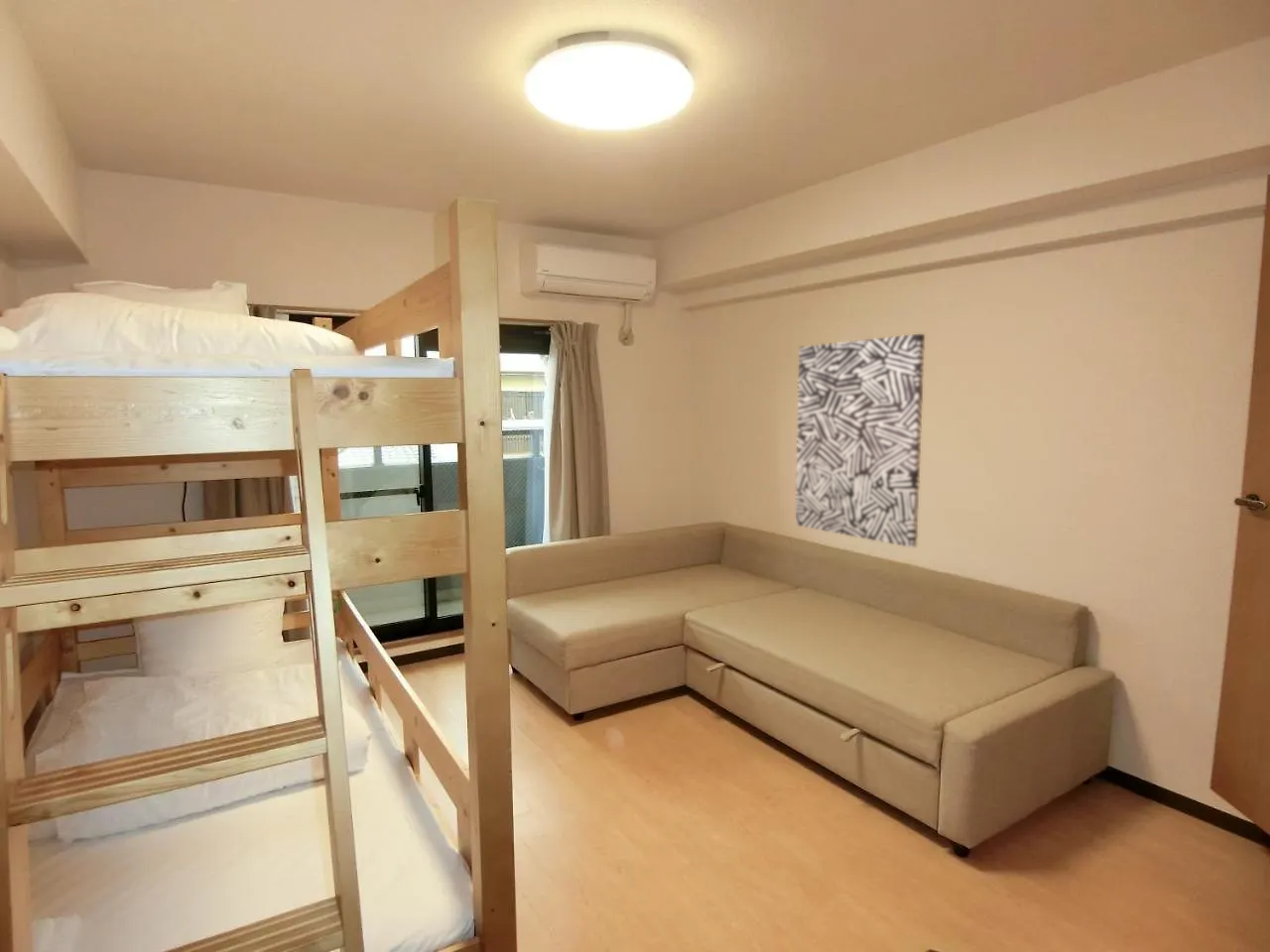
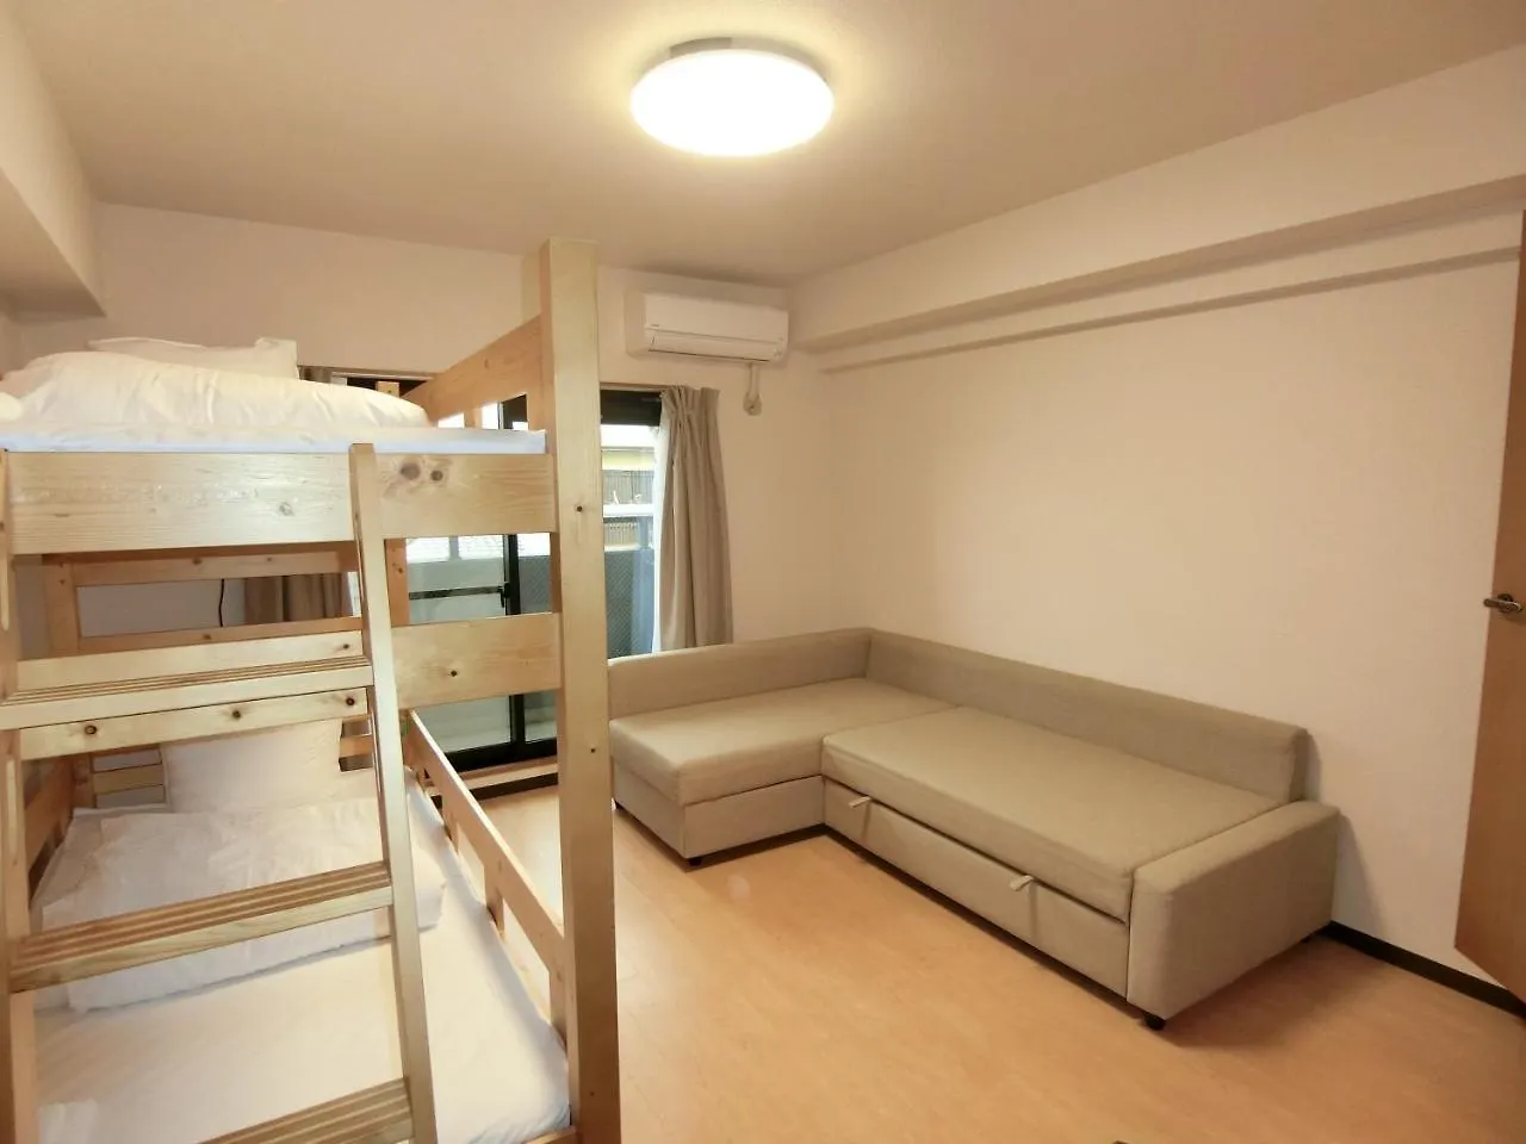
- wall art (853, 439)
